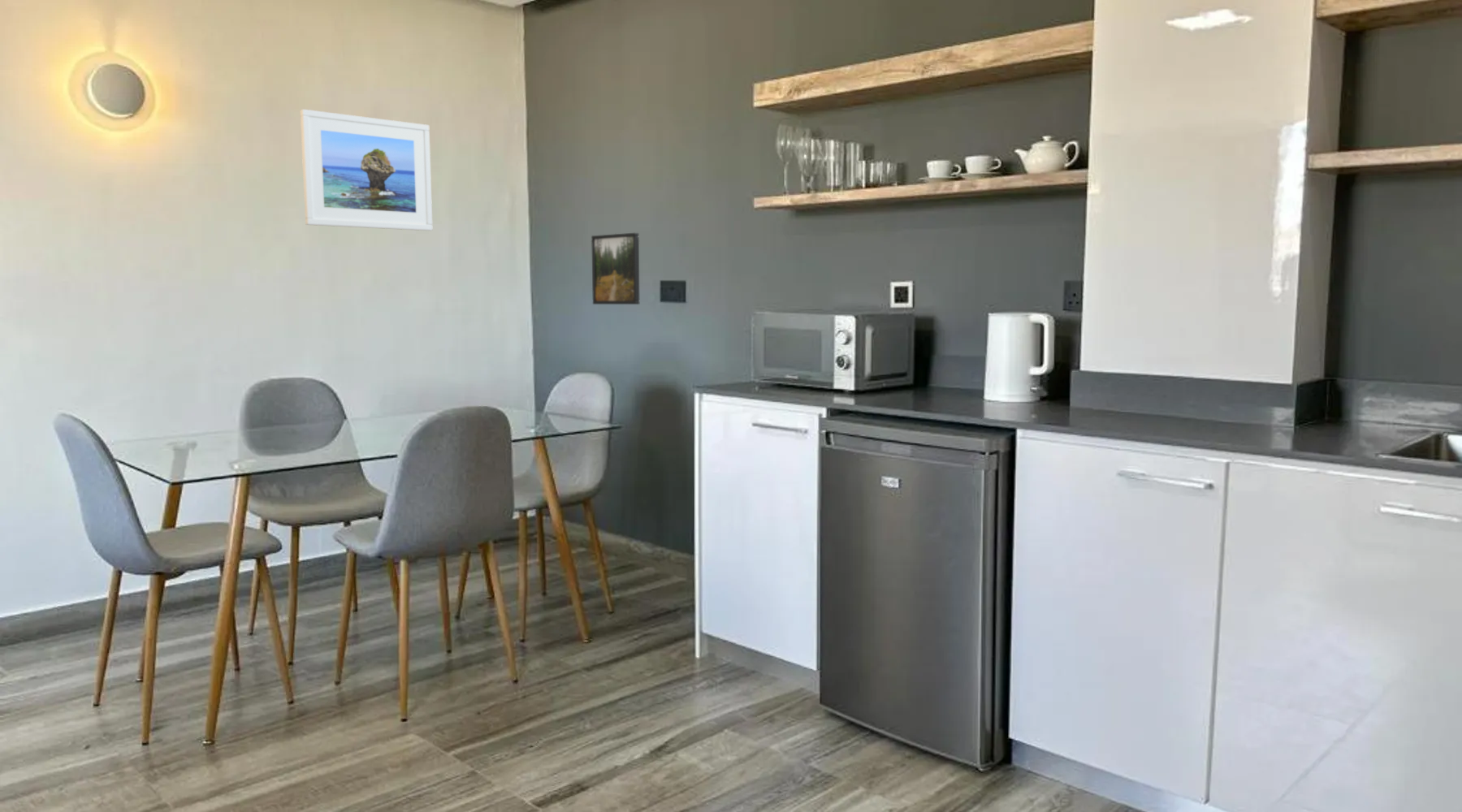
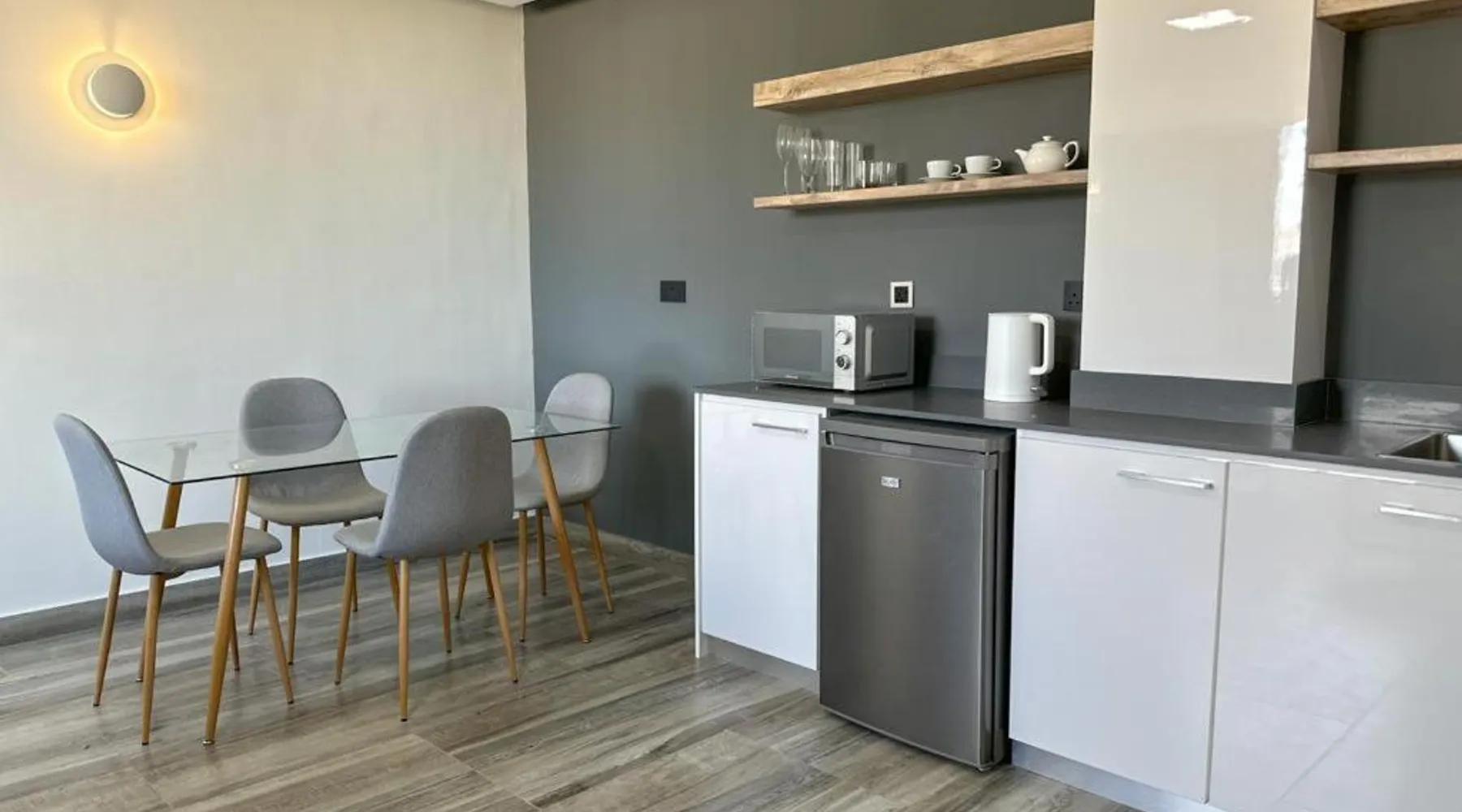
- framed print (370, 173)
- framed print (615, 269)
